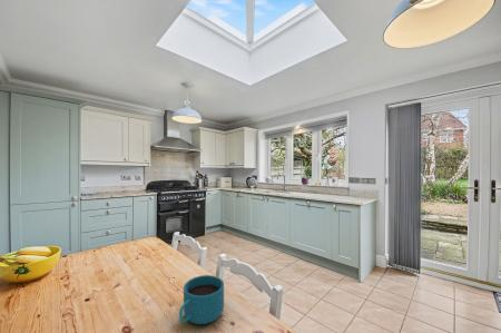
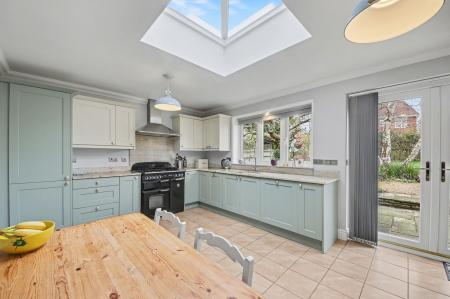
- cup (199, 303)
